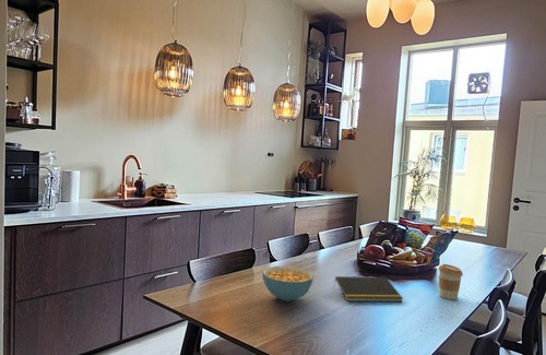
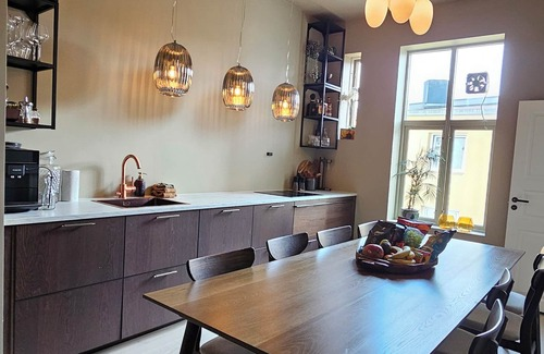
- coffee cup (449, 281)
- cereal bowl (287, 285)
- notepad (367, 288)
